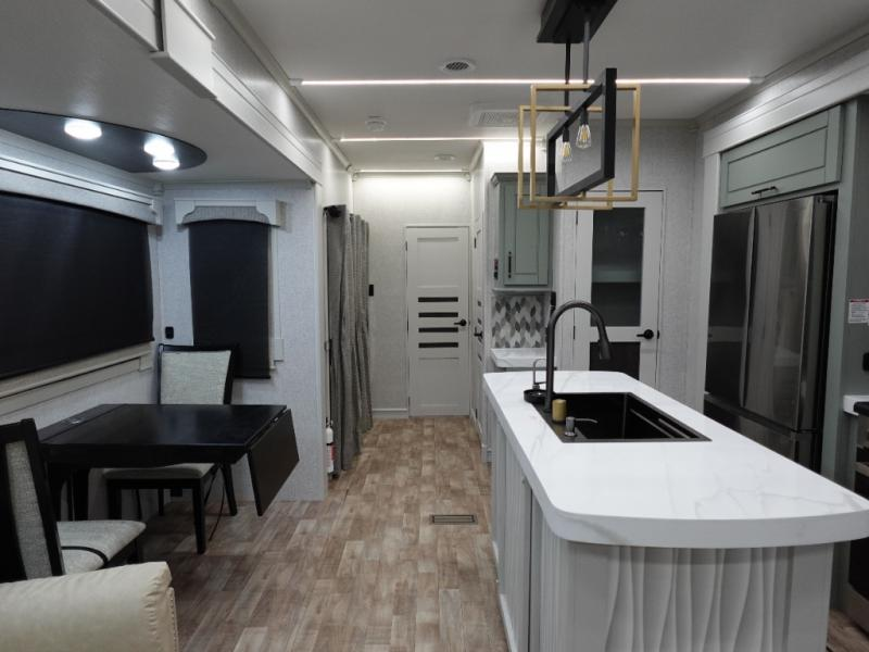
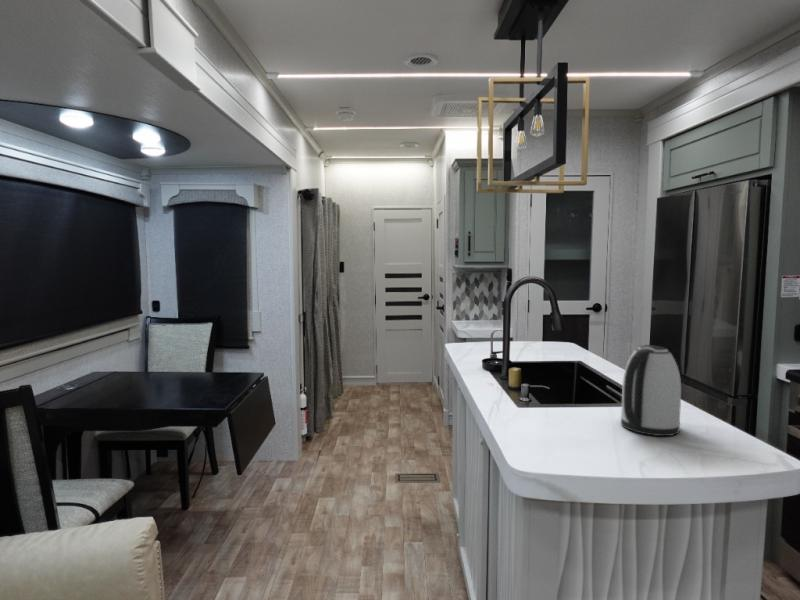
+ kettle (646, 388)
